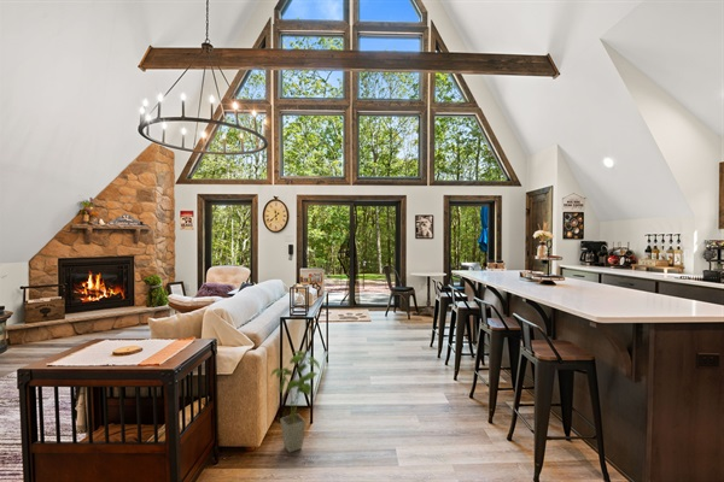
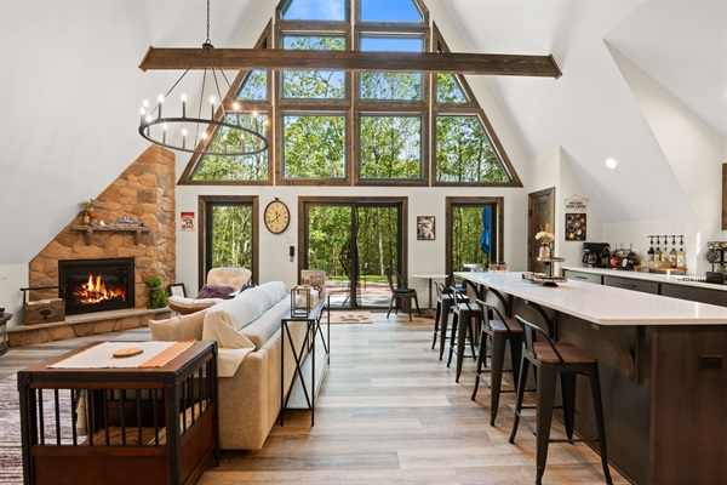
- house plant (297, 399)
